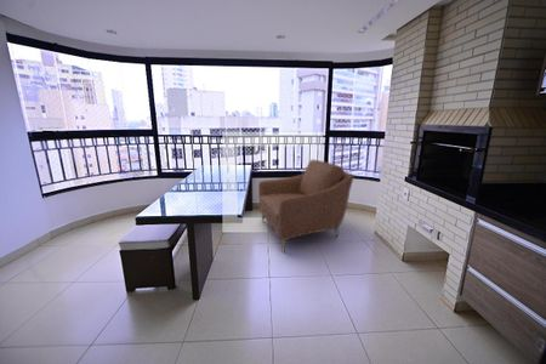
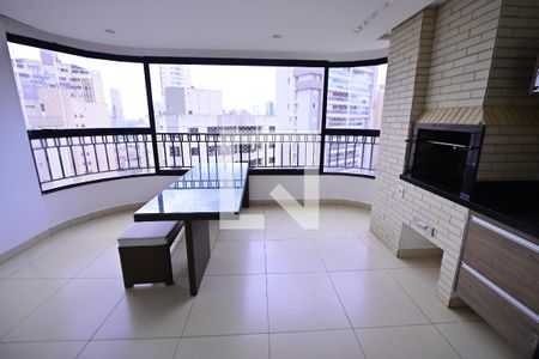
- chair (303, 198)
